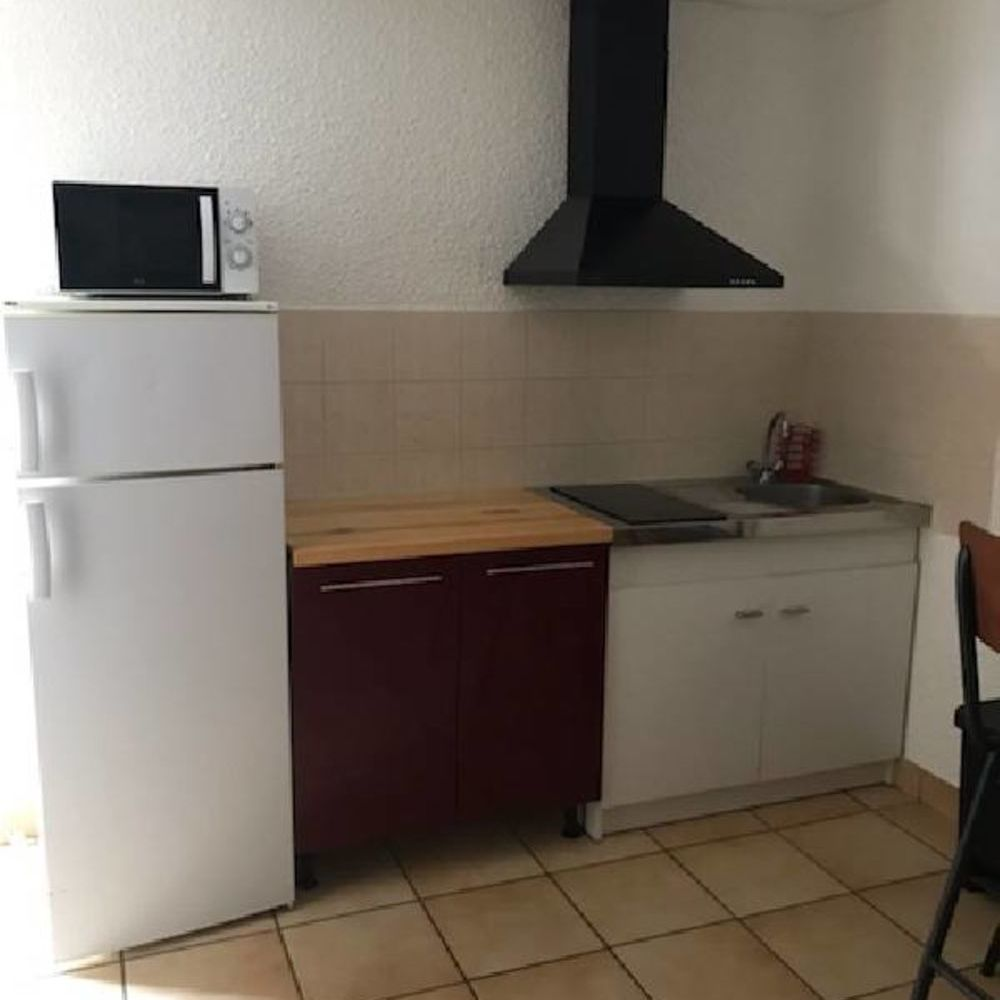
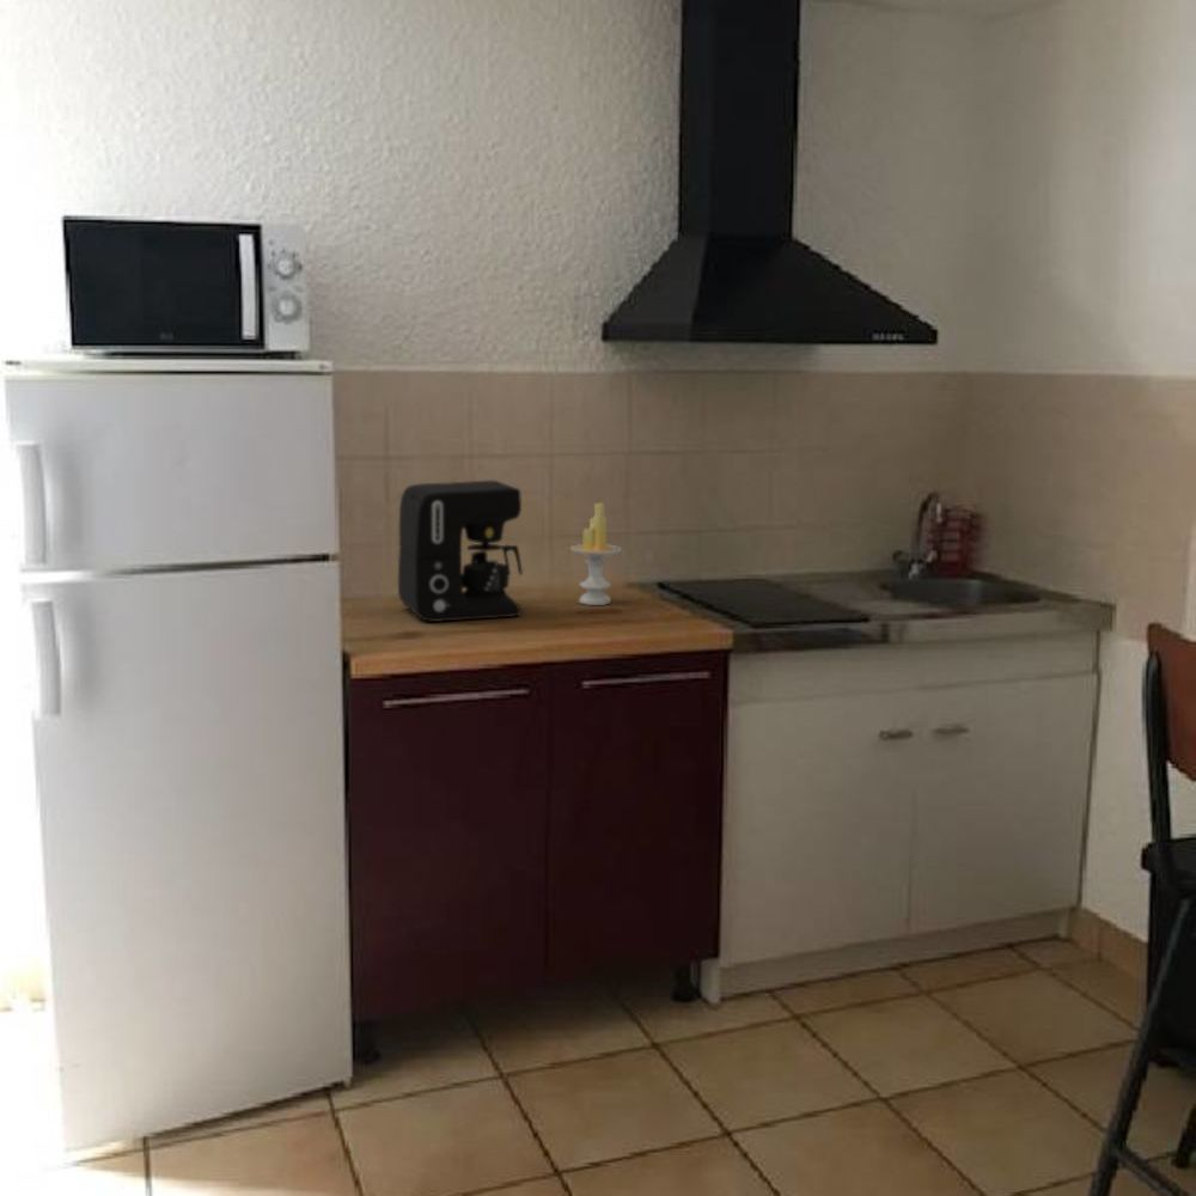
+ candle (596, 551)
+ coffee maker (468, 549)
